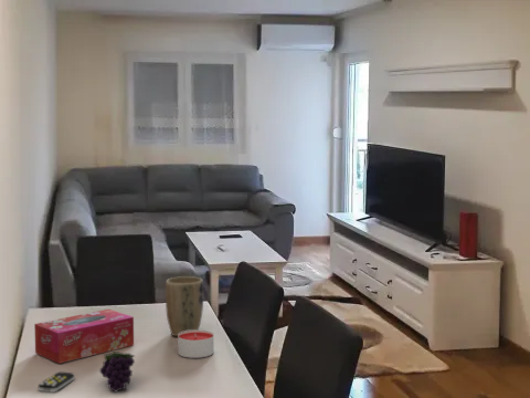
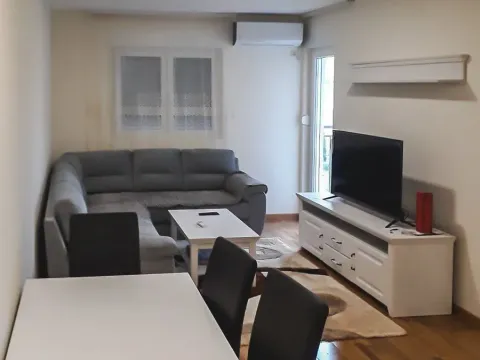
- tissue box (85, 334)
- remote control (56, 381)
- plant pot (184, 306)
- fruit (119, 367)
- candle (195, 343)
